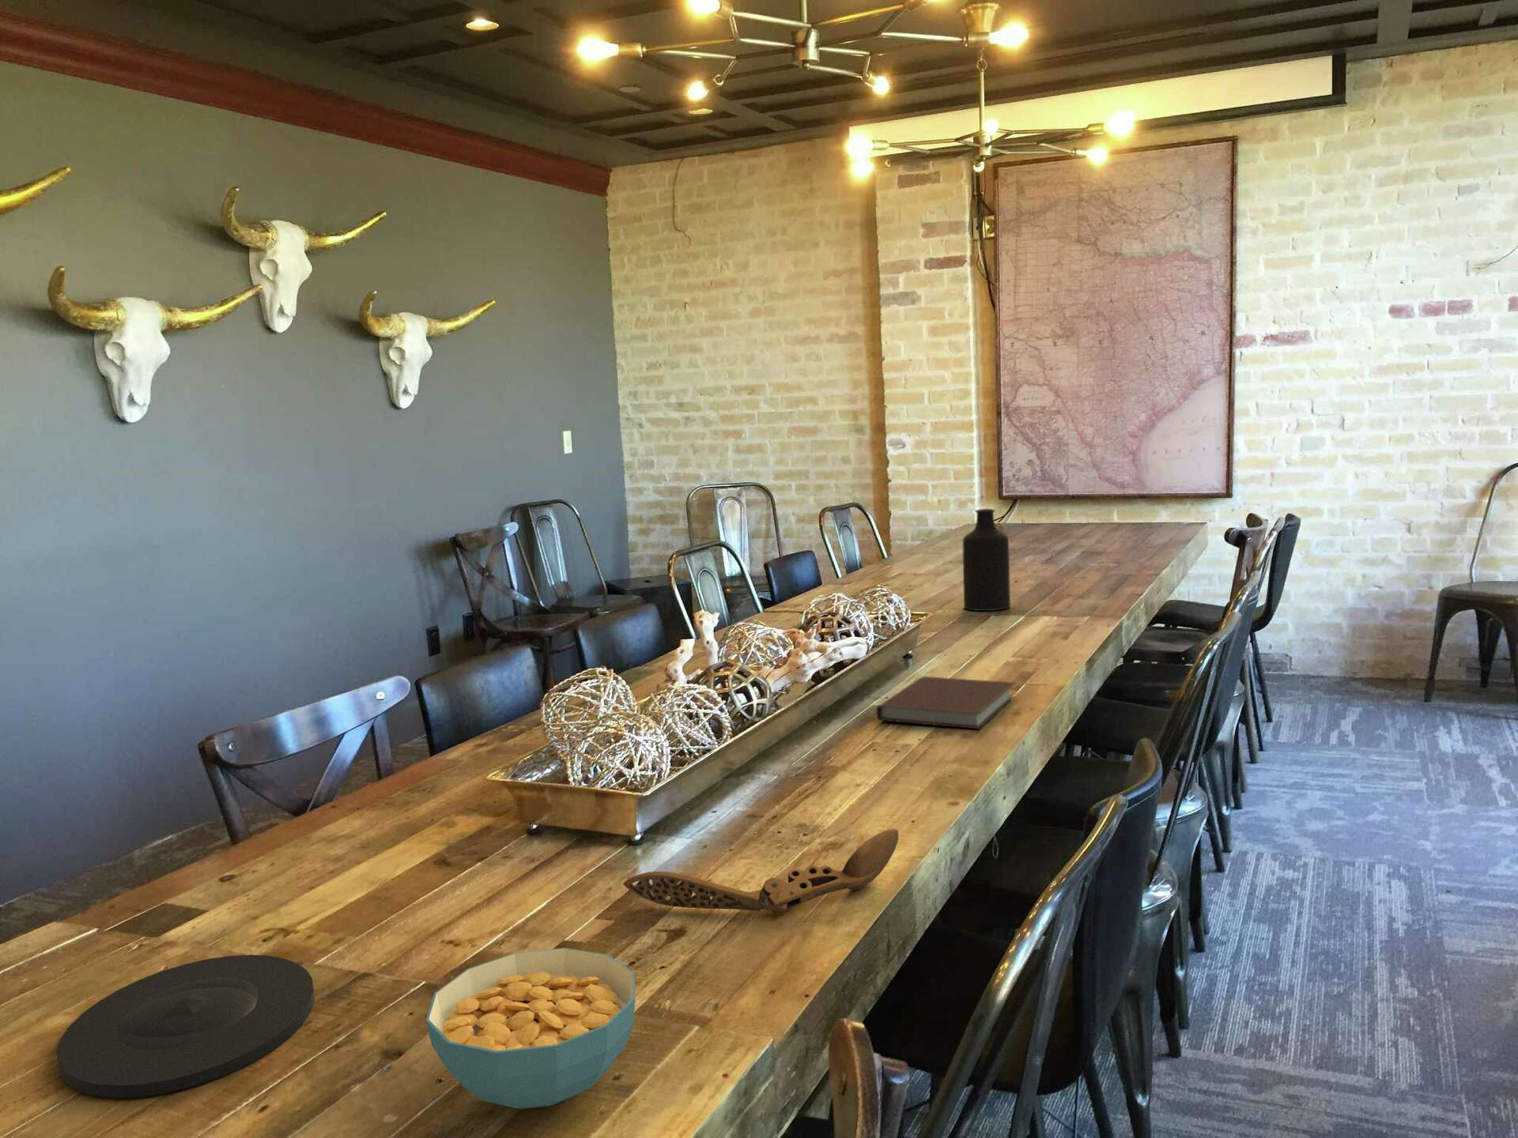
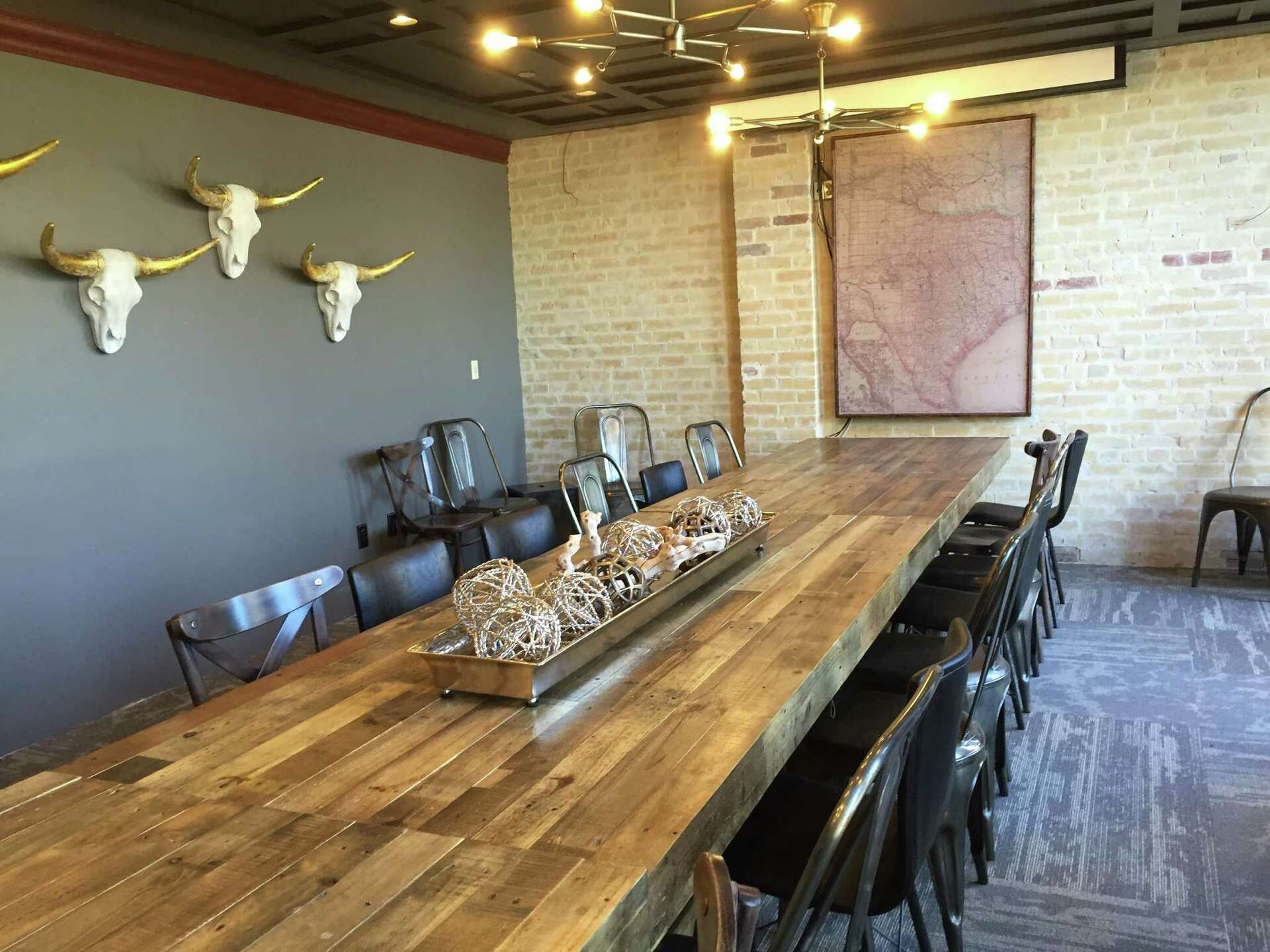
- cereal bowl (537, 1042)
- notebook (948, 700)
- wooden spoon (770, 877)
- bottle (986, 558)
- plate (190, 1011)
